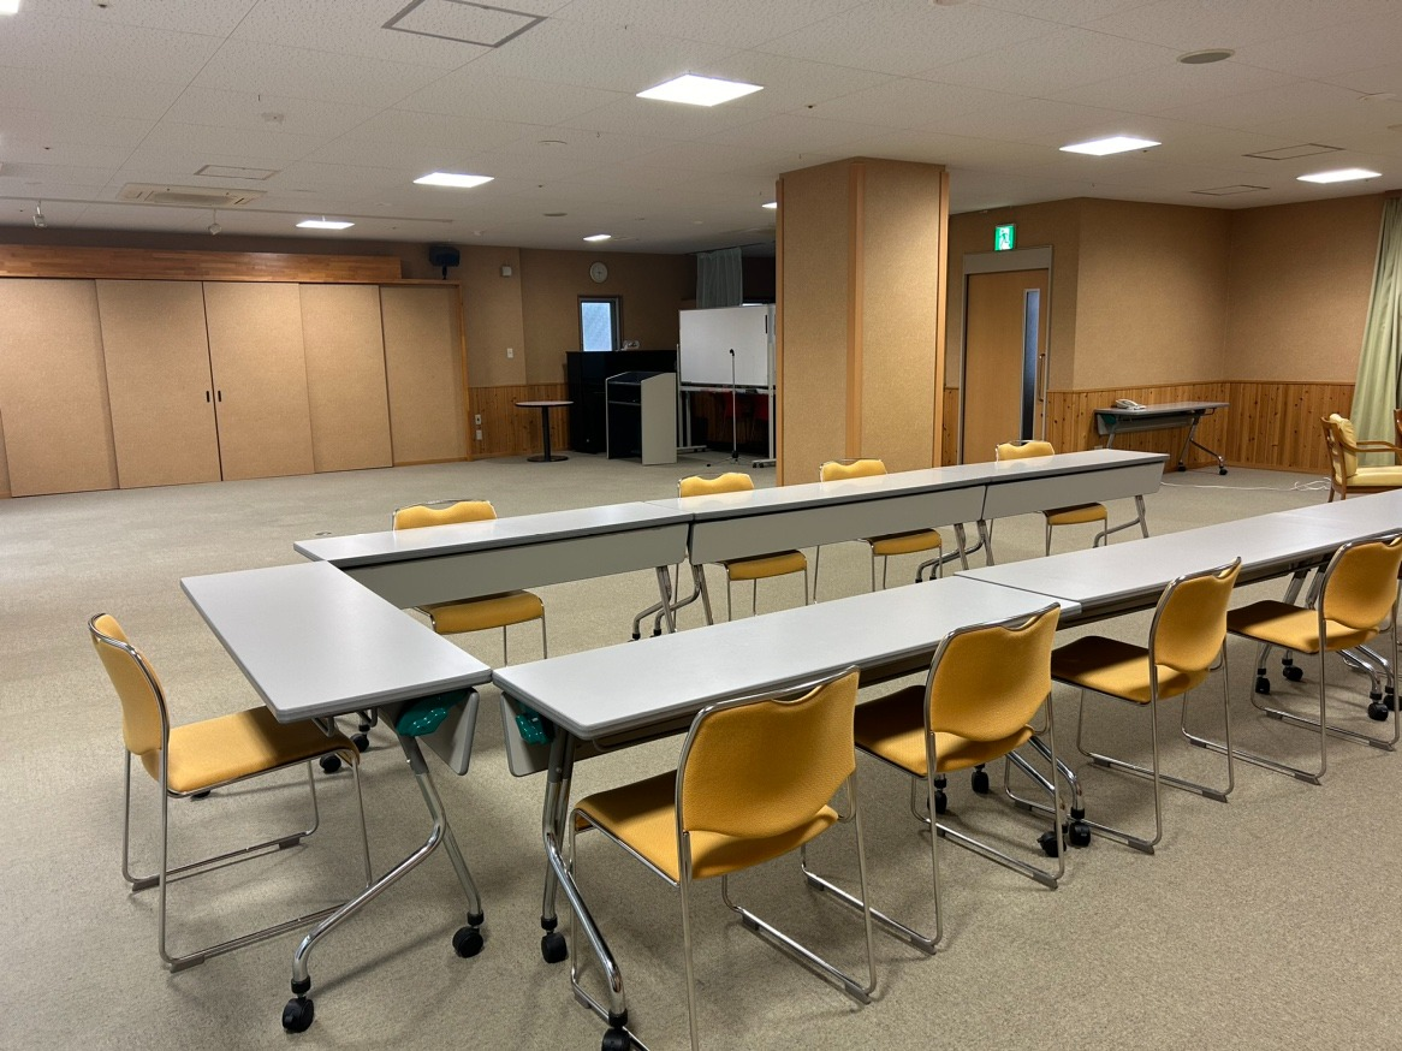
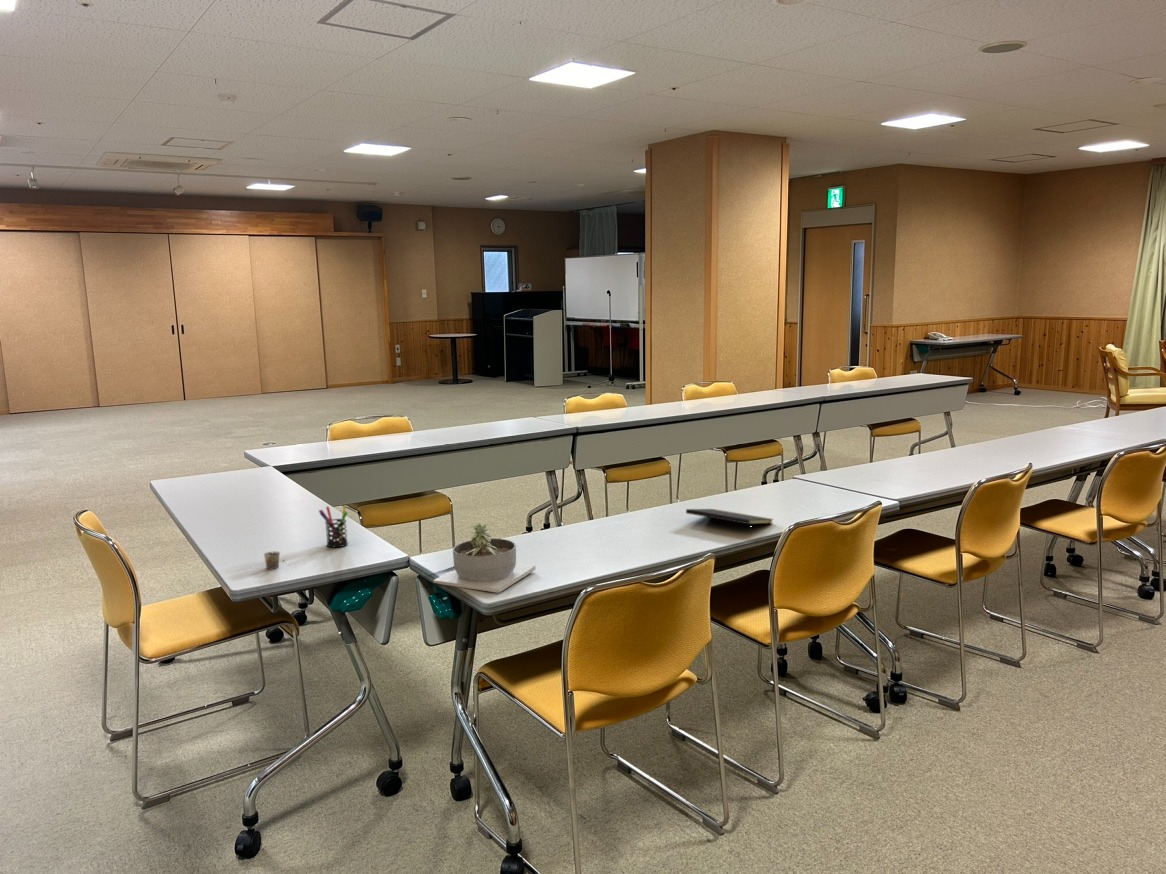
+ pen holder (337, 524)
+ succulent planter (484, 550)
+ cup (273, 561)
+ notepad (729, 516)
